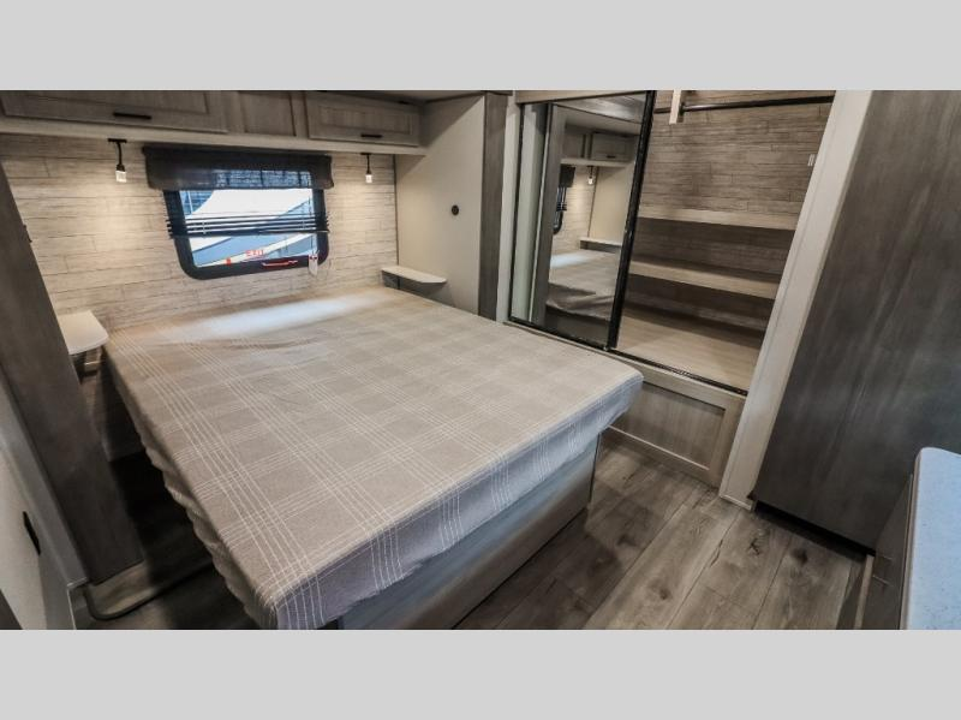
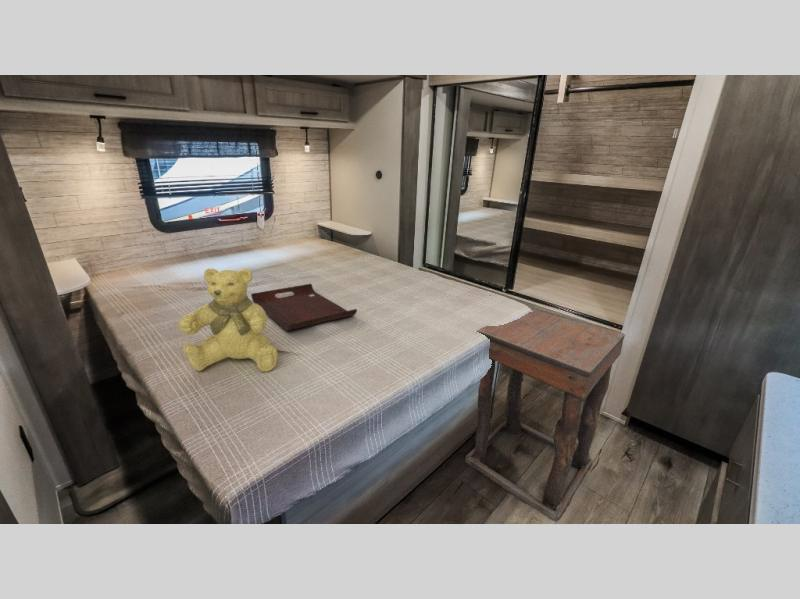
+ serving tray (302, 305)
+ side table (520, 402)
+ teddy bear (235, 318)
